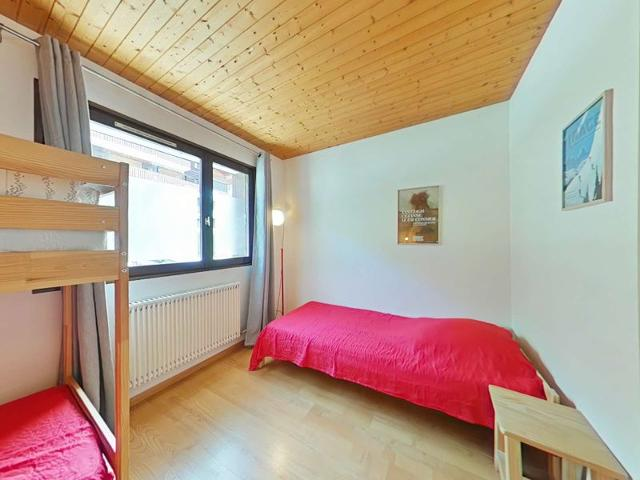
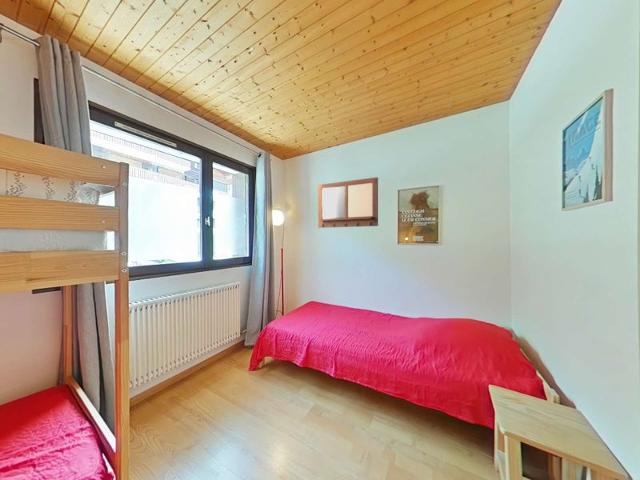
+ writing board (345, 203)
